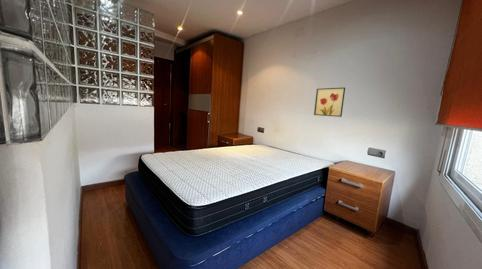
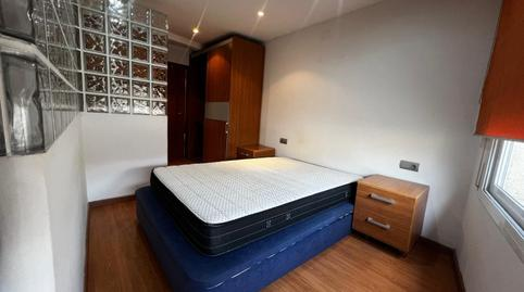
- wall art (328, 102)
